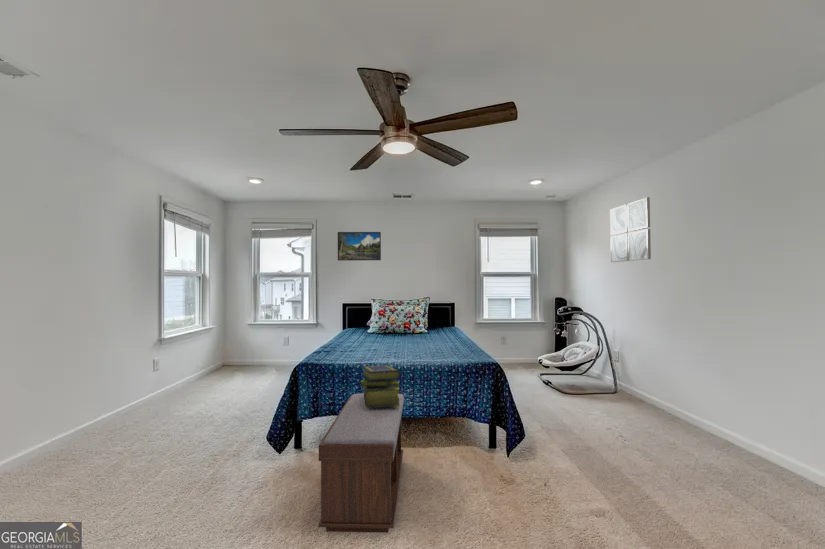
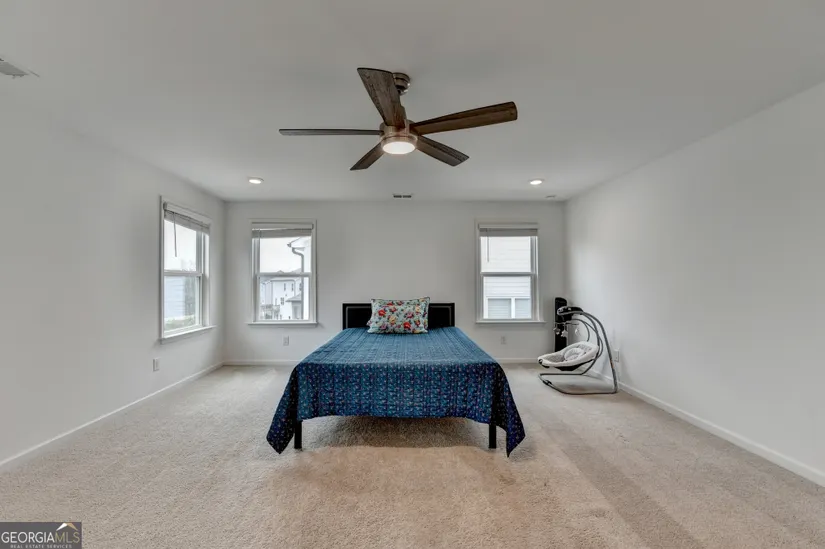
- bench (369, 451)
- stack of books (380, 383)
- wall art (628, 231)
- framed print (359, 246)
